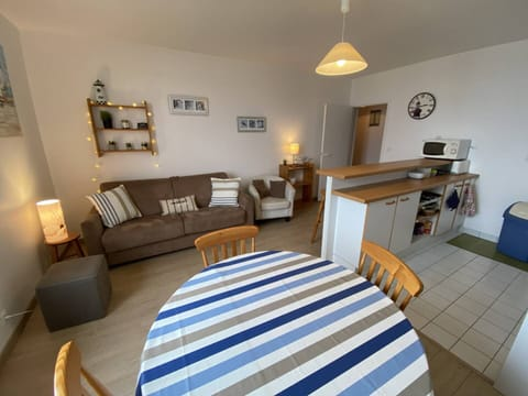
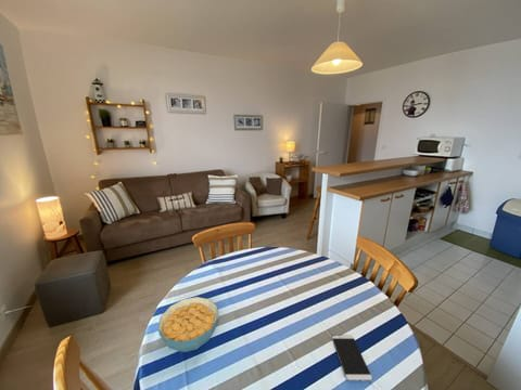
+ cereal bowl (190, 328)
+ smartphone (350, 355)
